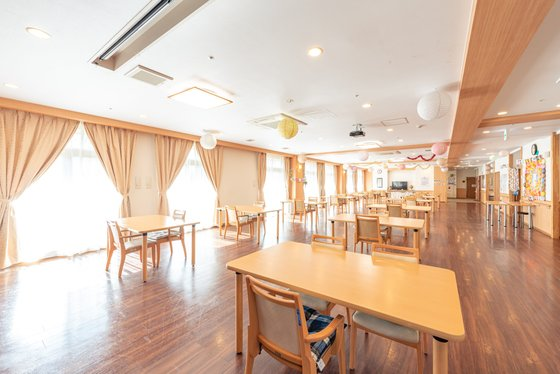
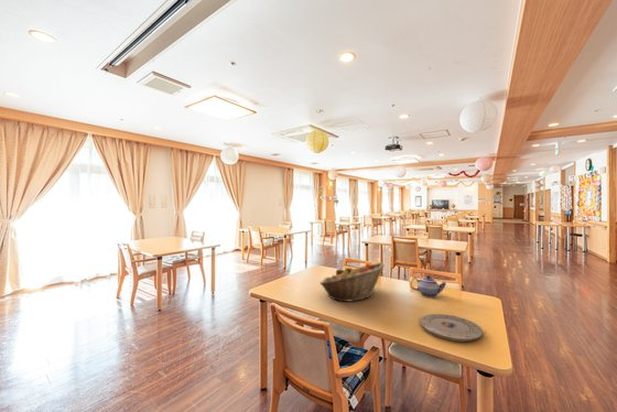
+ plate (450, 326)
+ teapot (427, 284)
+ fruit basket (353, 279)
